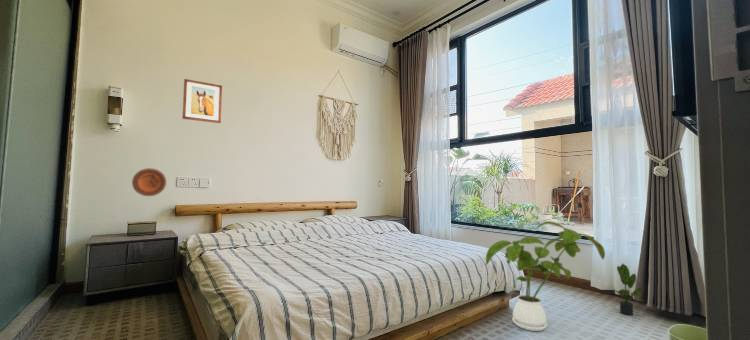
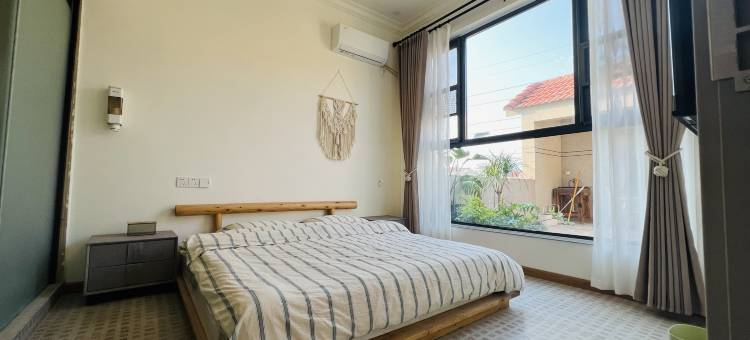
- potted plant (625, 289)
- house plant (548, 274)
- wall art (202, 101)
- decorative plate (149, 182)
